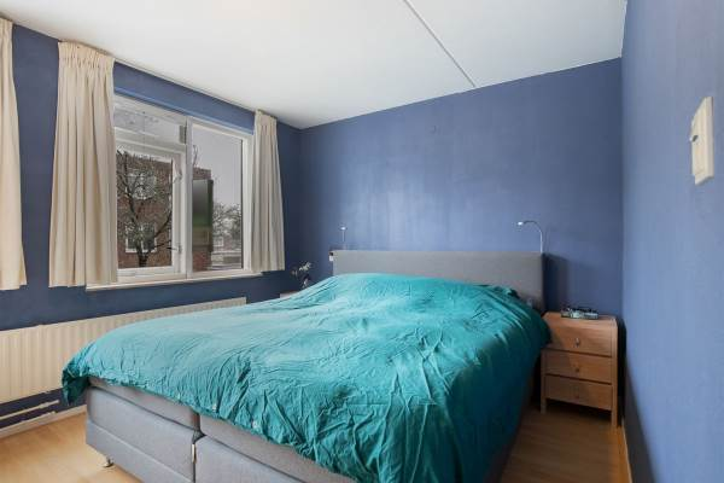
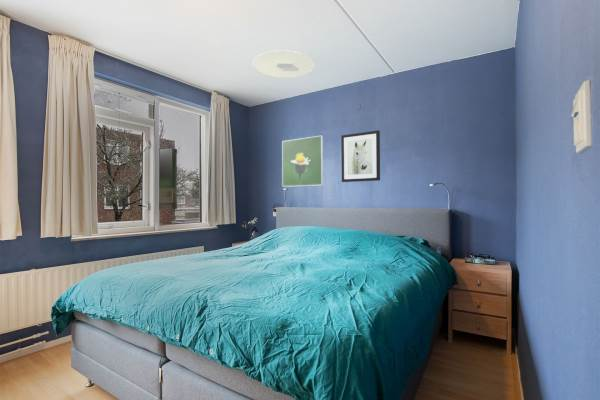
+ ceiling light (283, 62)
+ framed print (301, 162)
+ wall art (360, 157)
